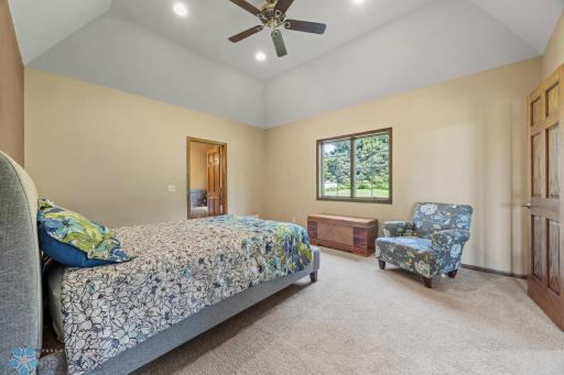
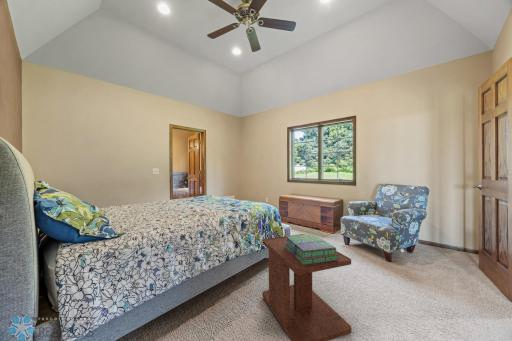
+ stack of books (309, 246)
+ side table (301, 280)
